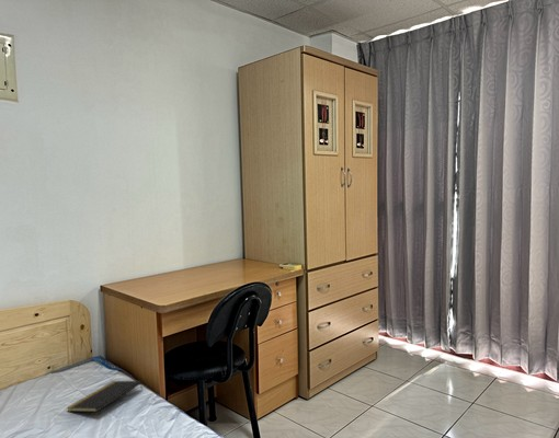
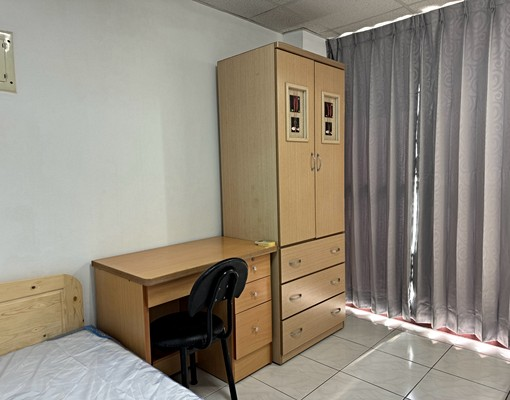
- notepad (105, 395)
